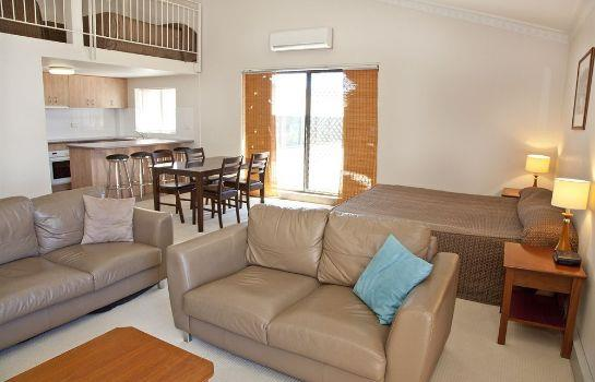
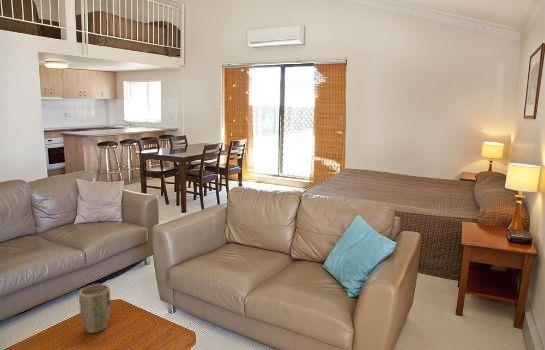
+ plant pot (95, 308)
